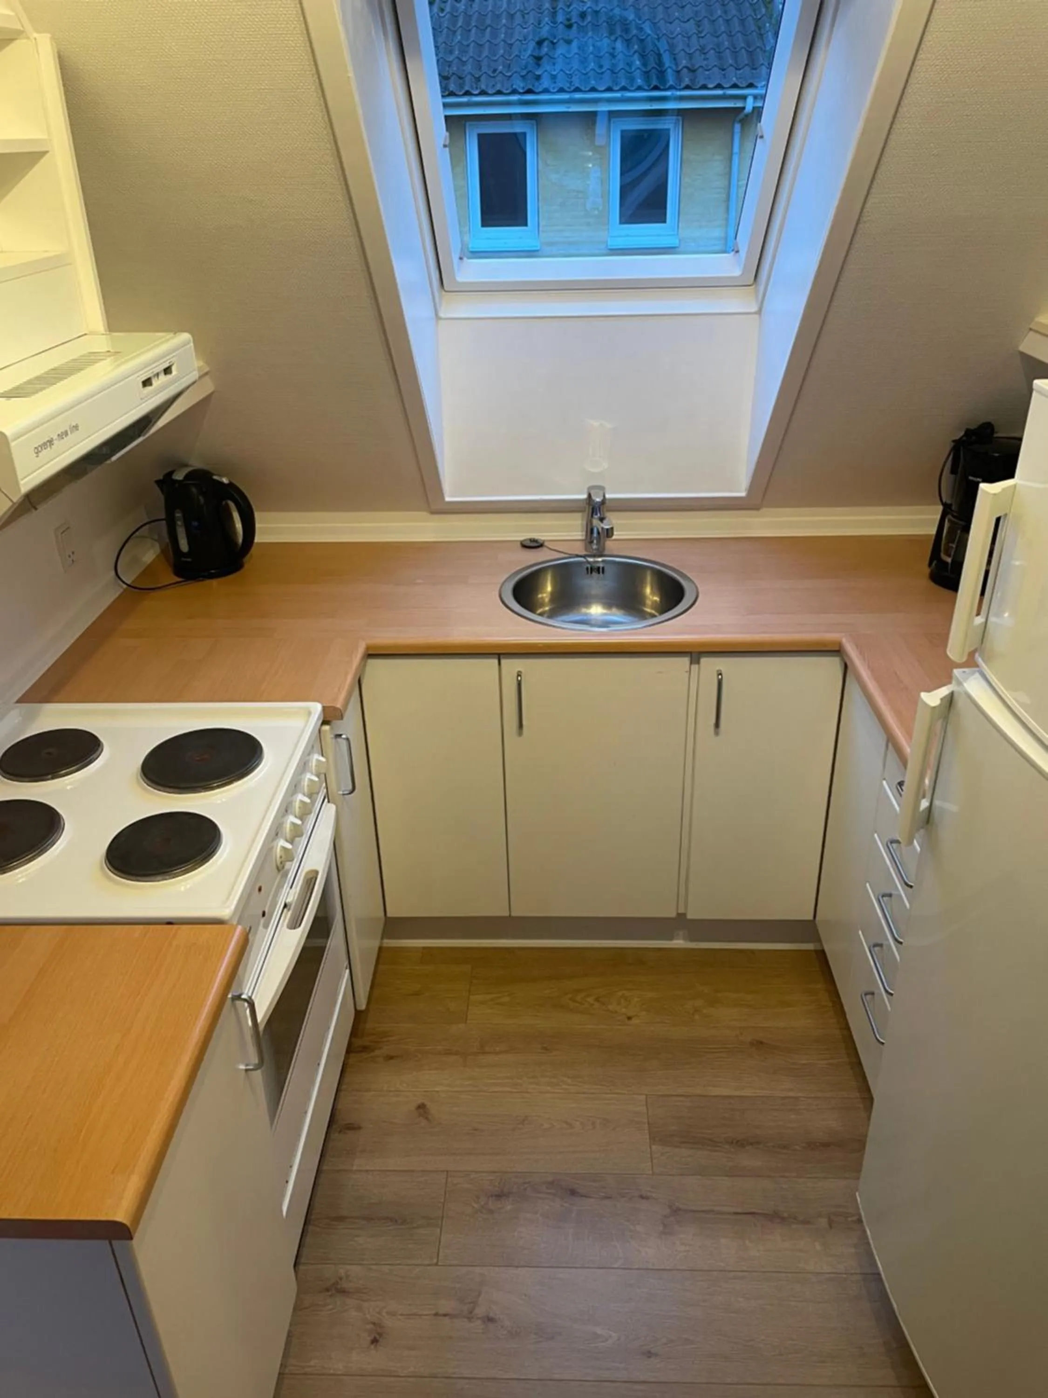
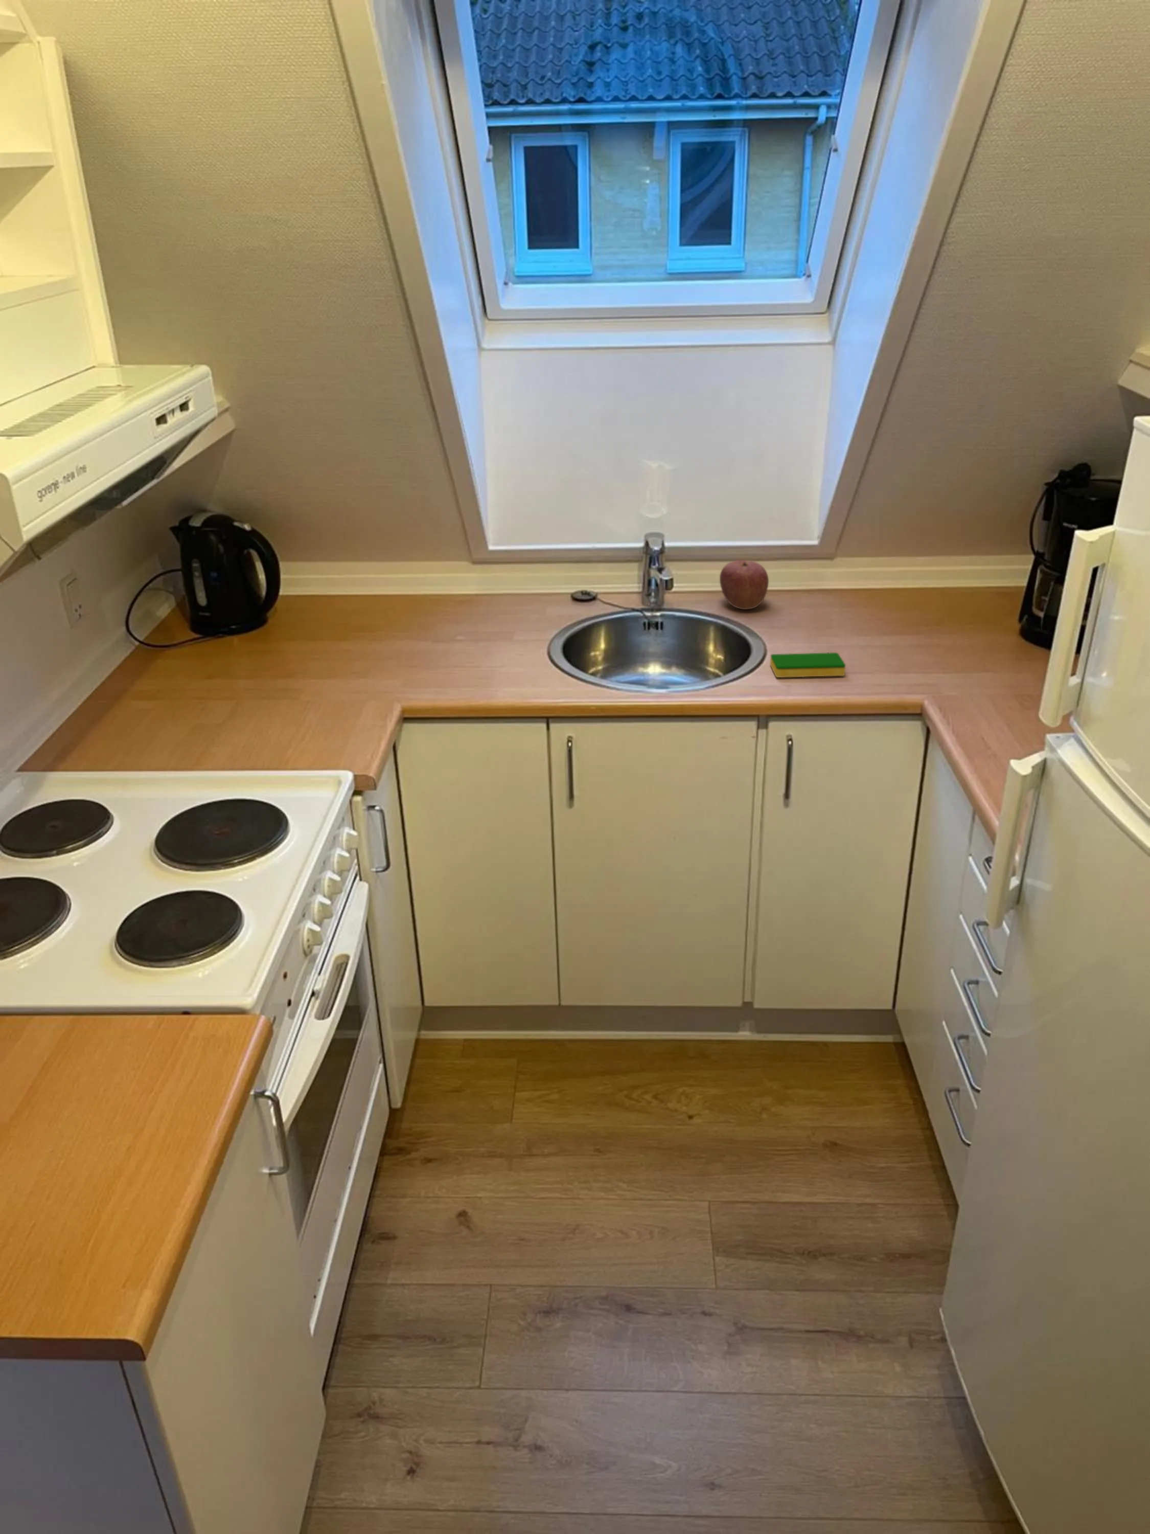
+ apple (744, 585)
+ dish sponge (807, 664)
